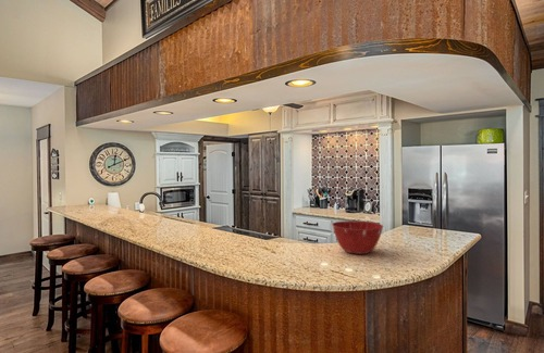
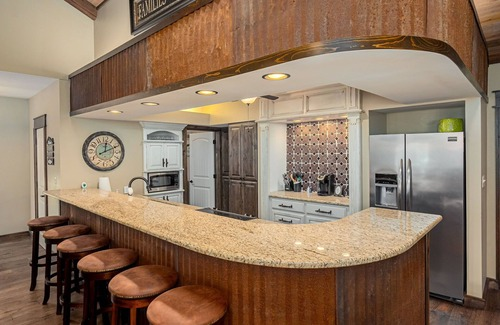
- mixing bowl (357, 237)
